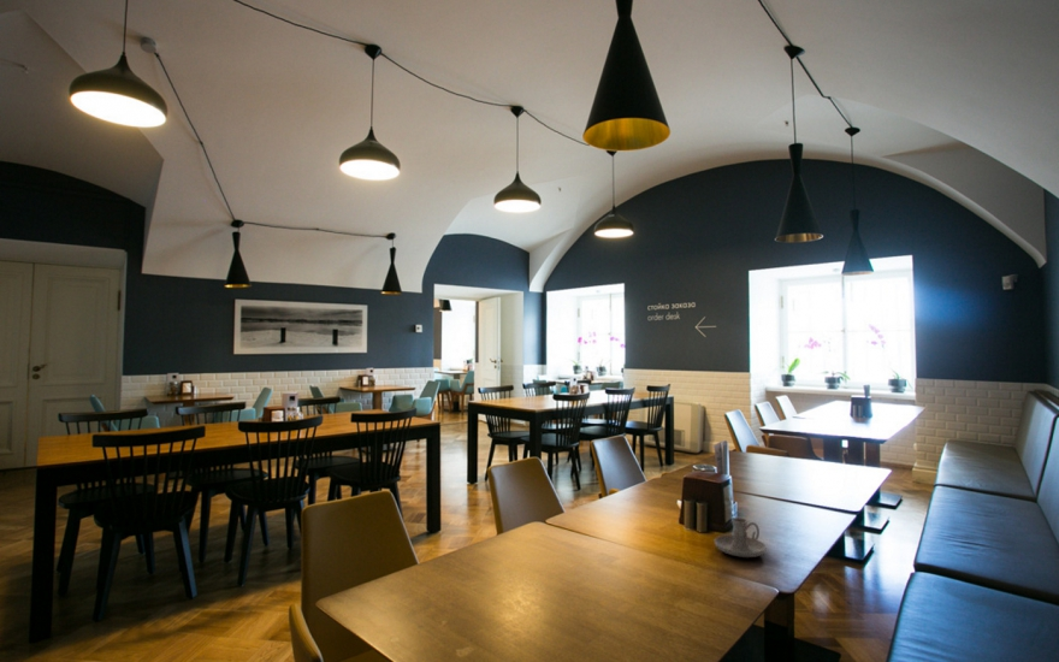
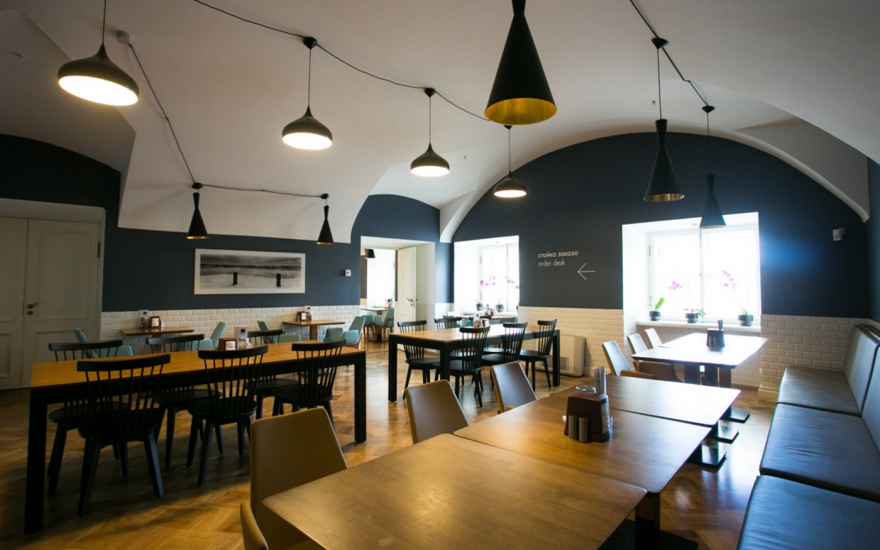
- candle holder (743, 534)
